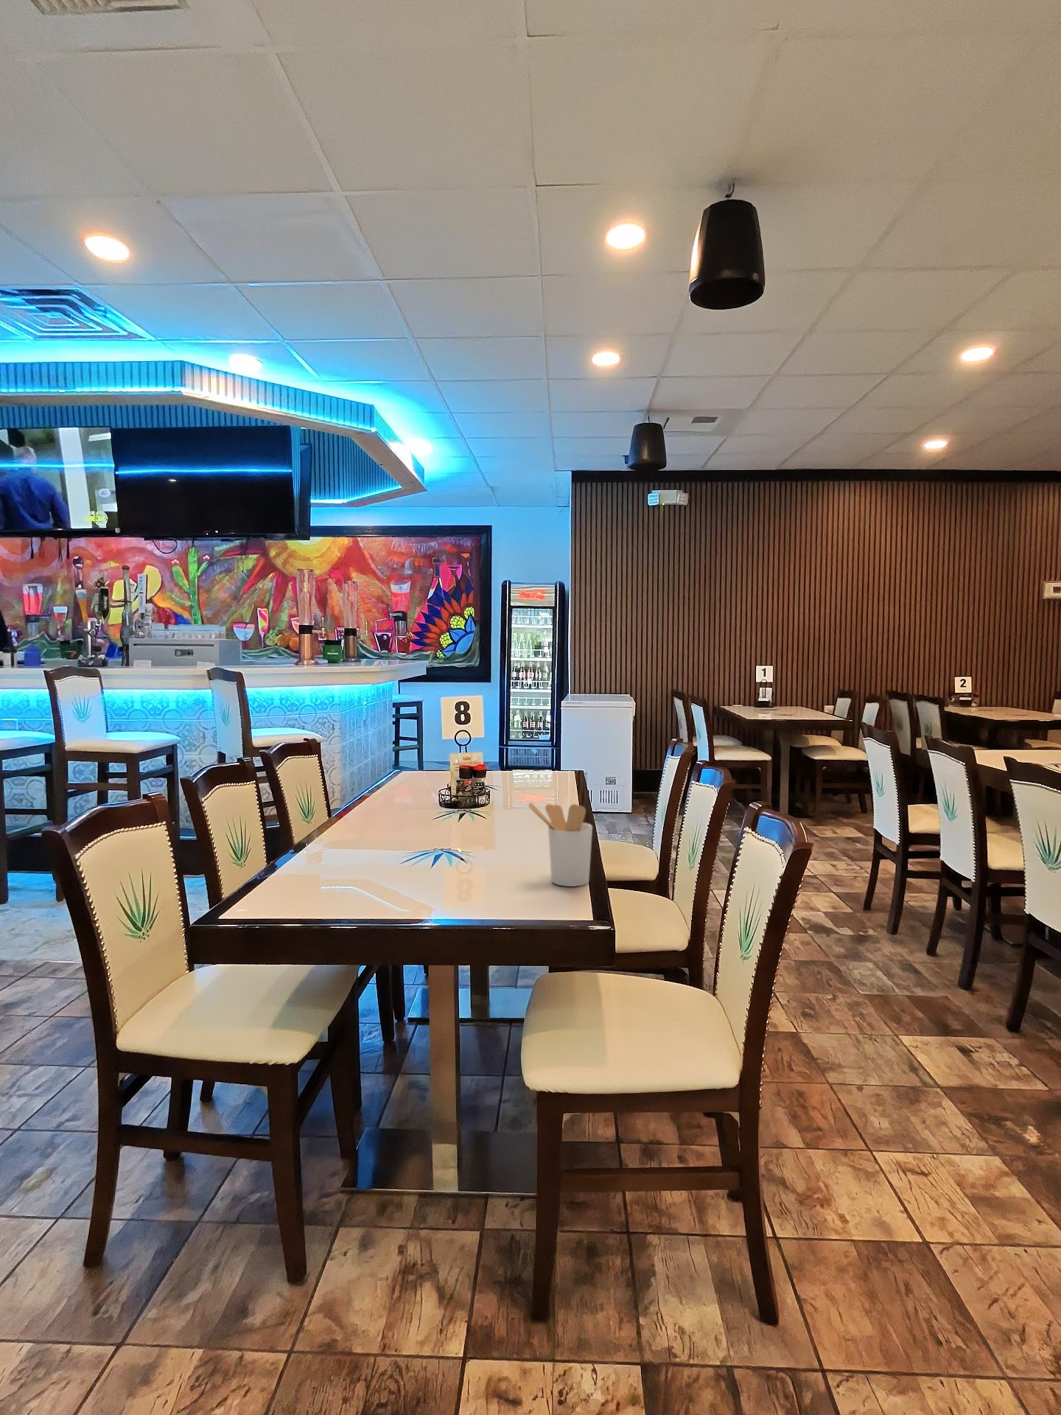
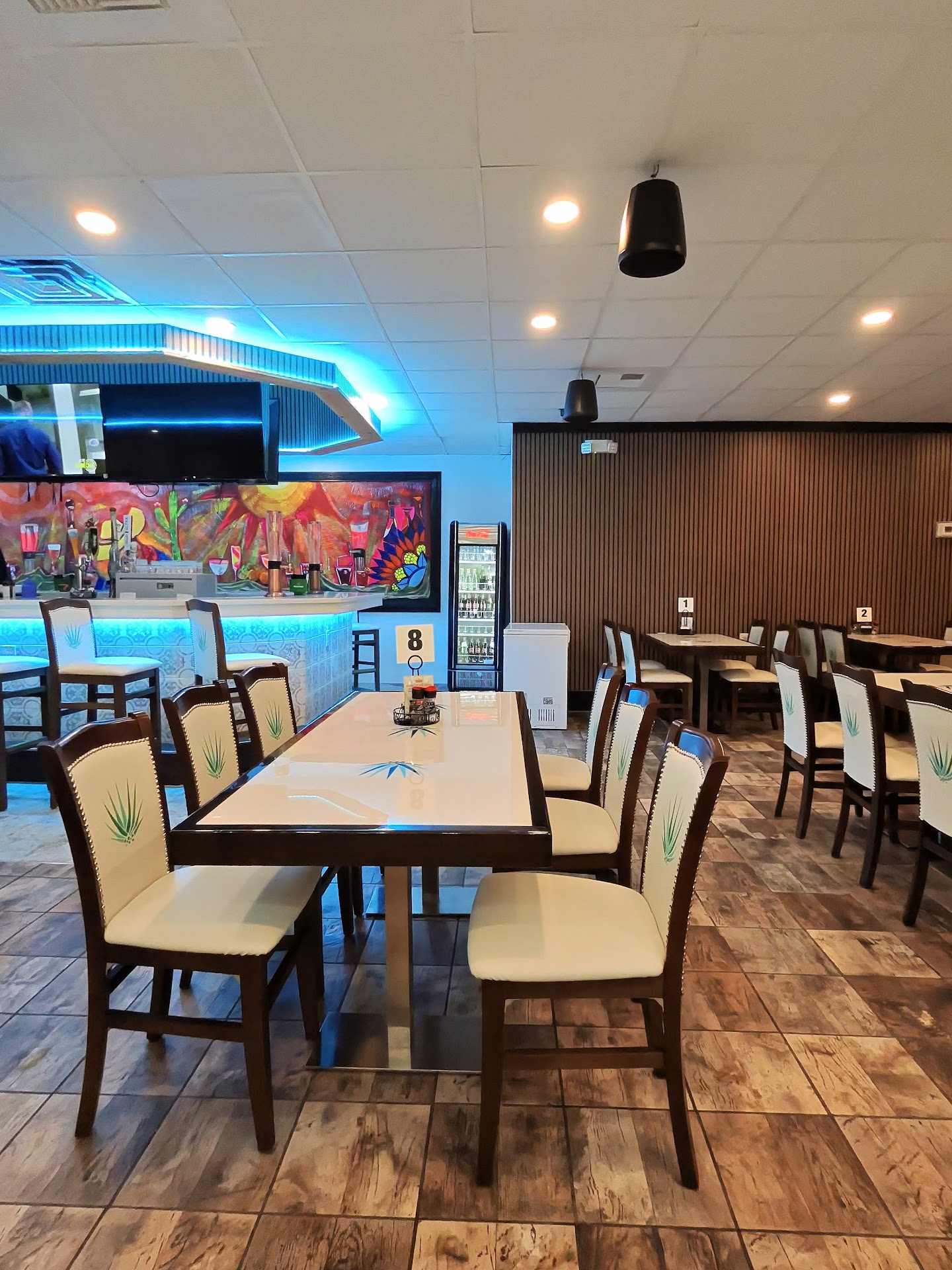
- utensil holder (558, 841)
